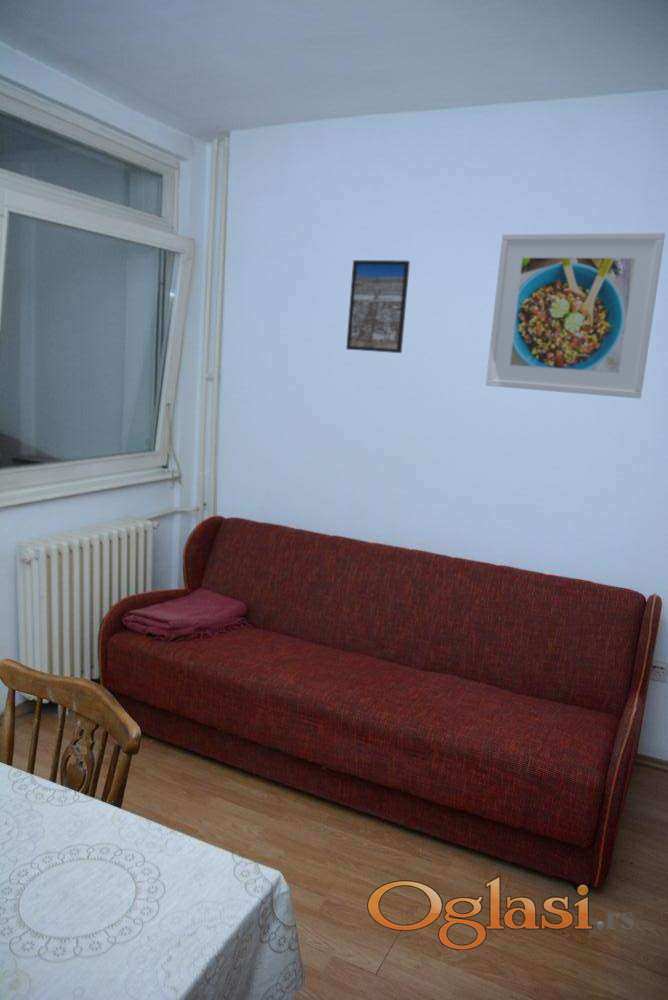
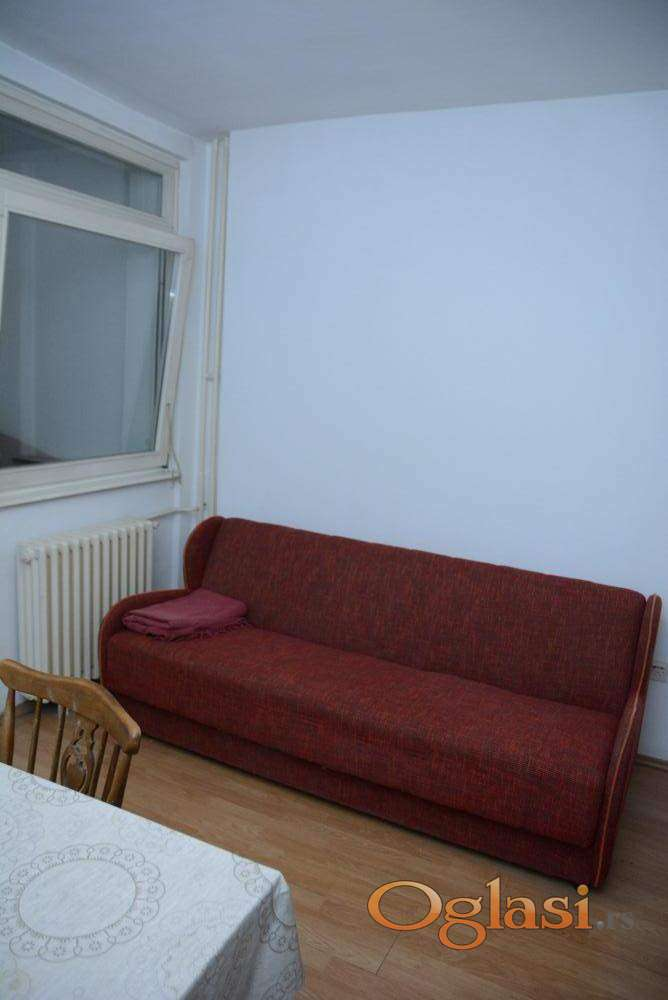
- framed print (377, 306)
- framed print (569, 314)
